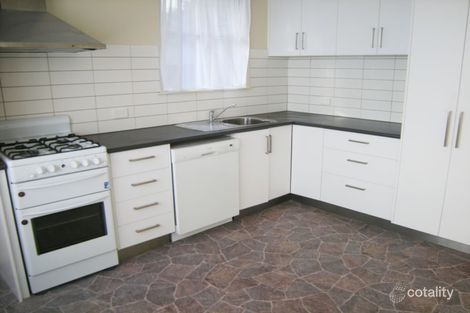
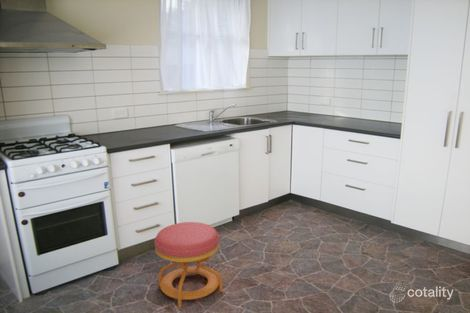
+ stool (189, 259)
